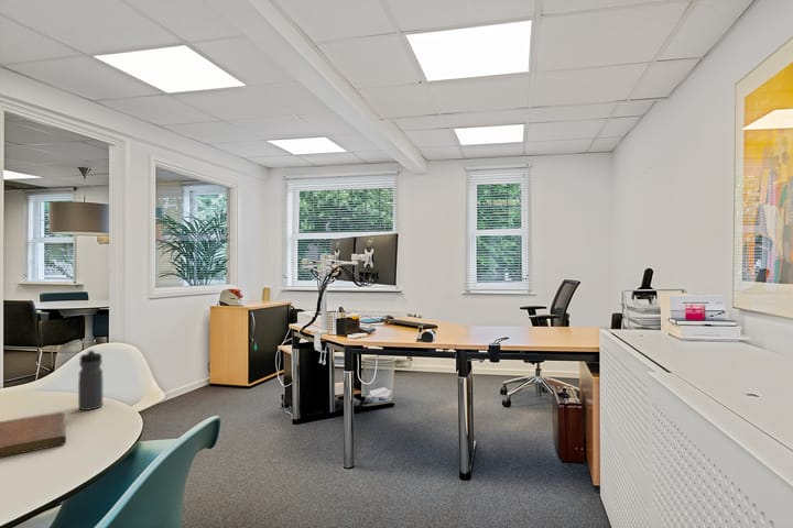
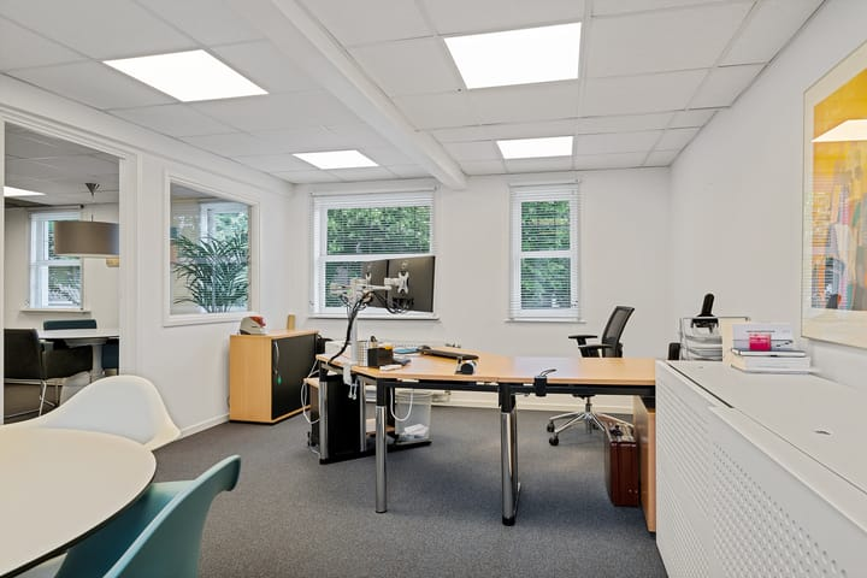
- water bottle (90, 378)
- notebook (30, 432)
